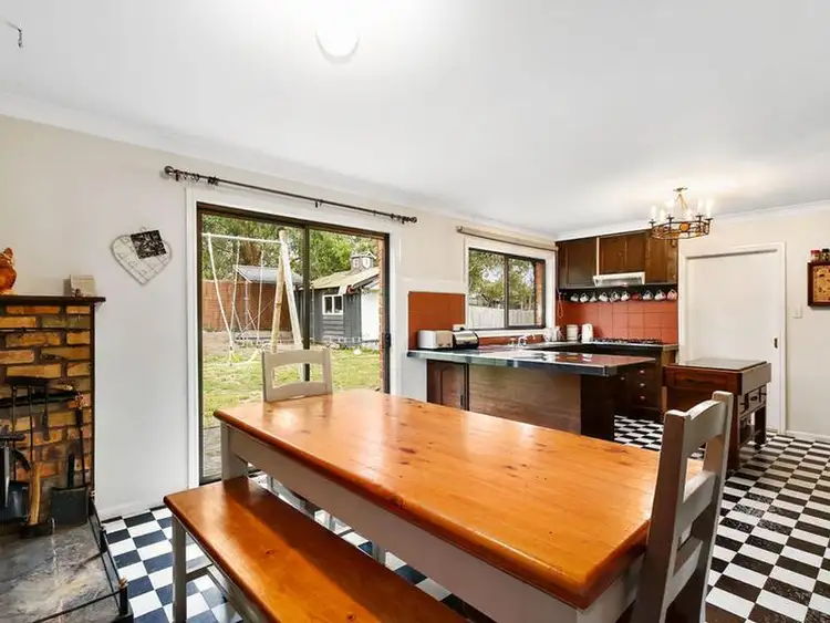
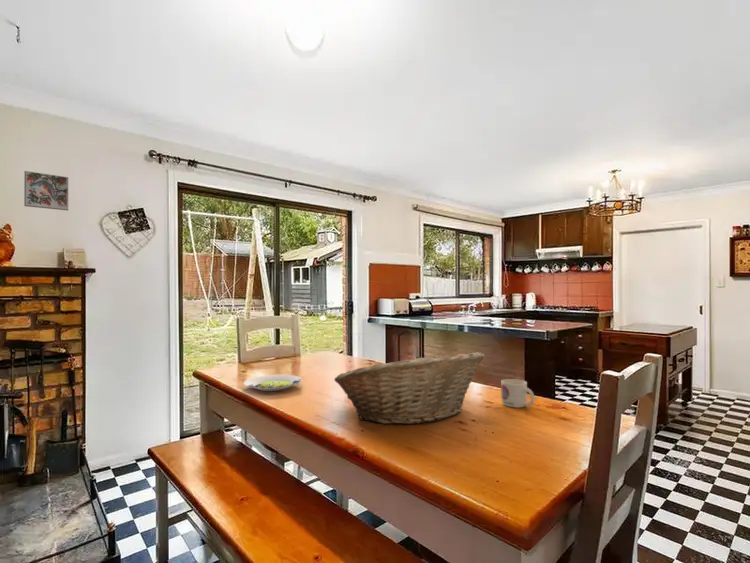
+ fruit basket (411, 380)
+ salad plate (273, 382)
+ mug (518, 394)
+ decorative tile (47, 191)
